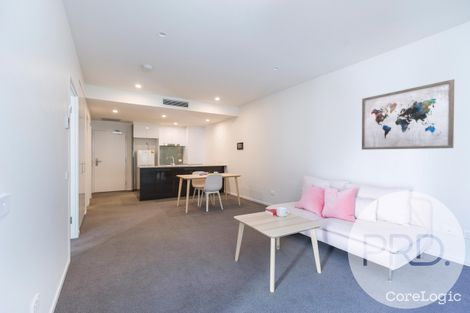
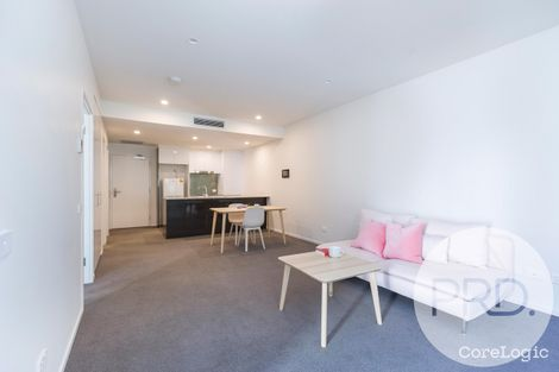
- wall art (401, 119)
